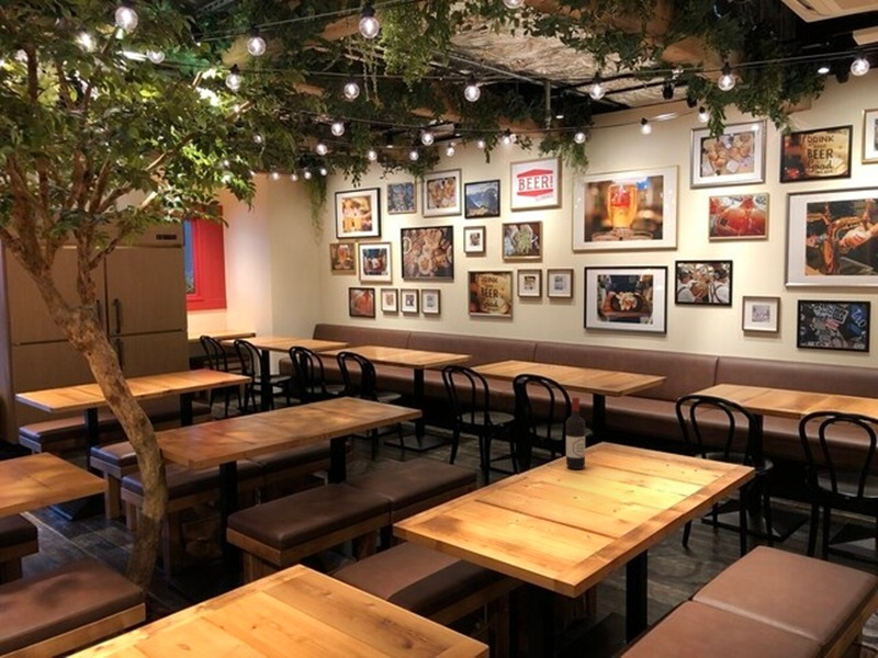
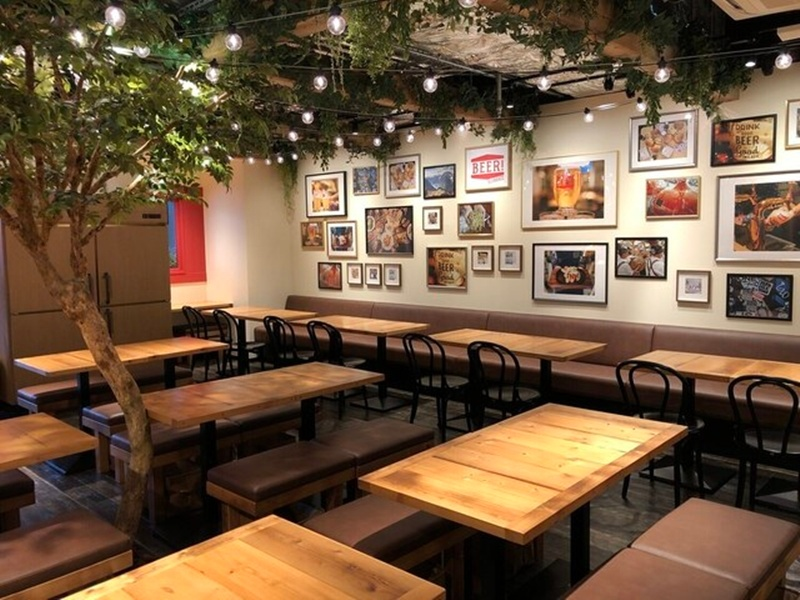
- wine bottle (575, 432)
